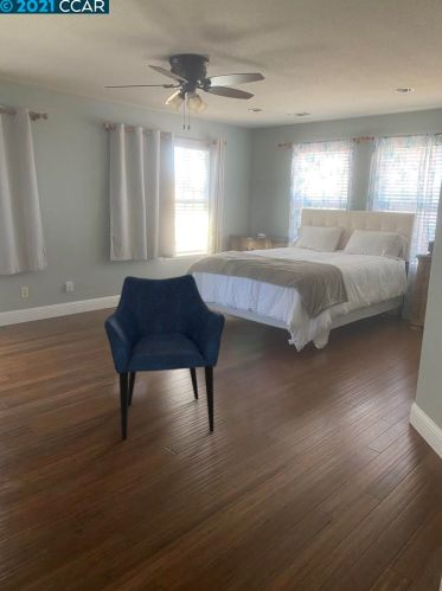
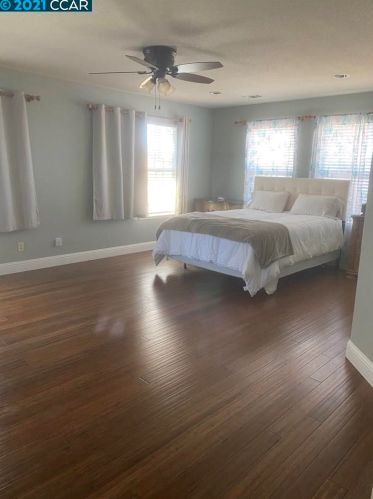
- armchair (164, 349)
